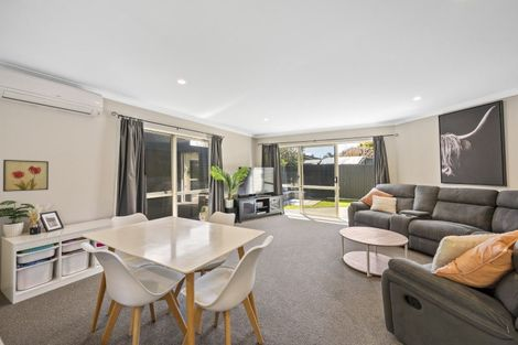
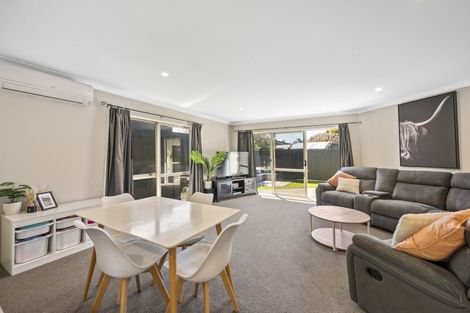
- wall art (26, 175)
